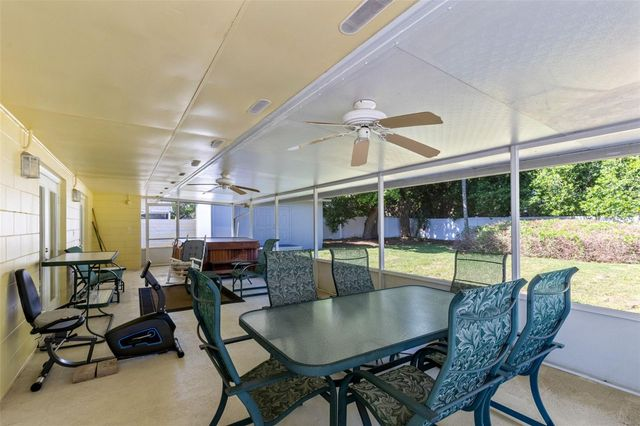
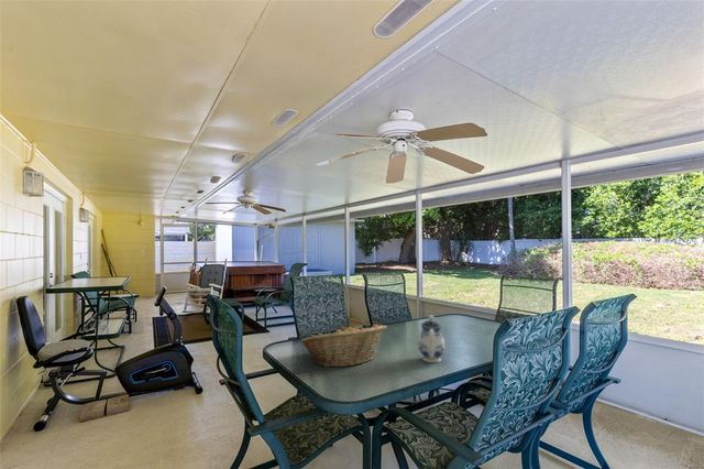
+ fruit basket (344, 340)
+ teapot (431, 337)
